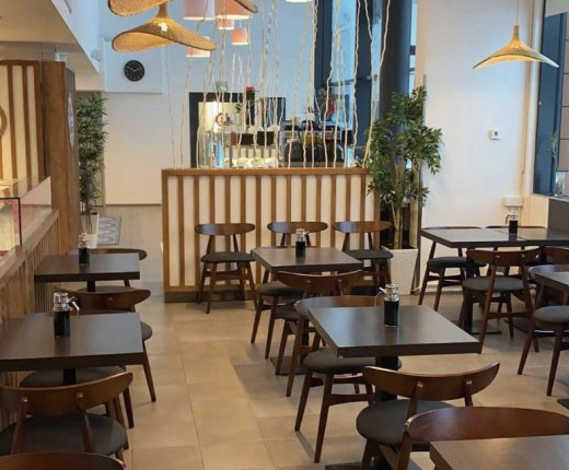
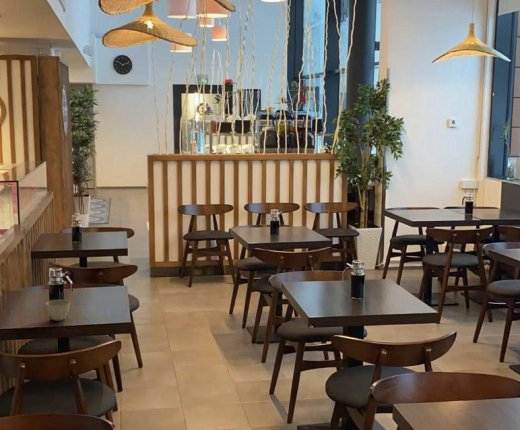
+ flower pot (58, 310)
